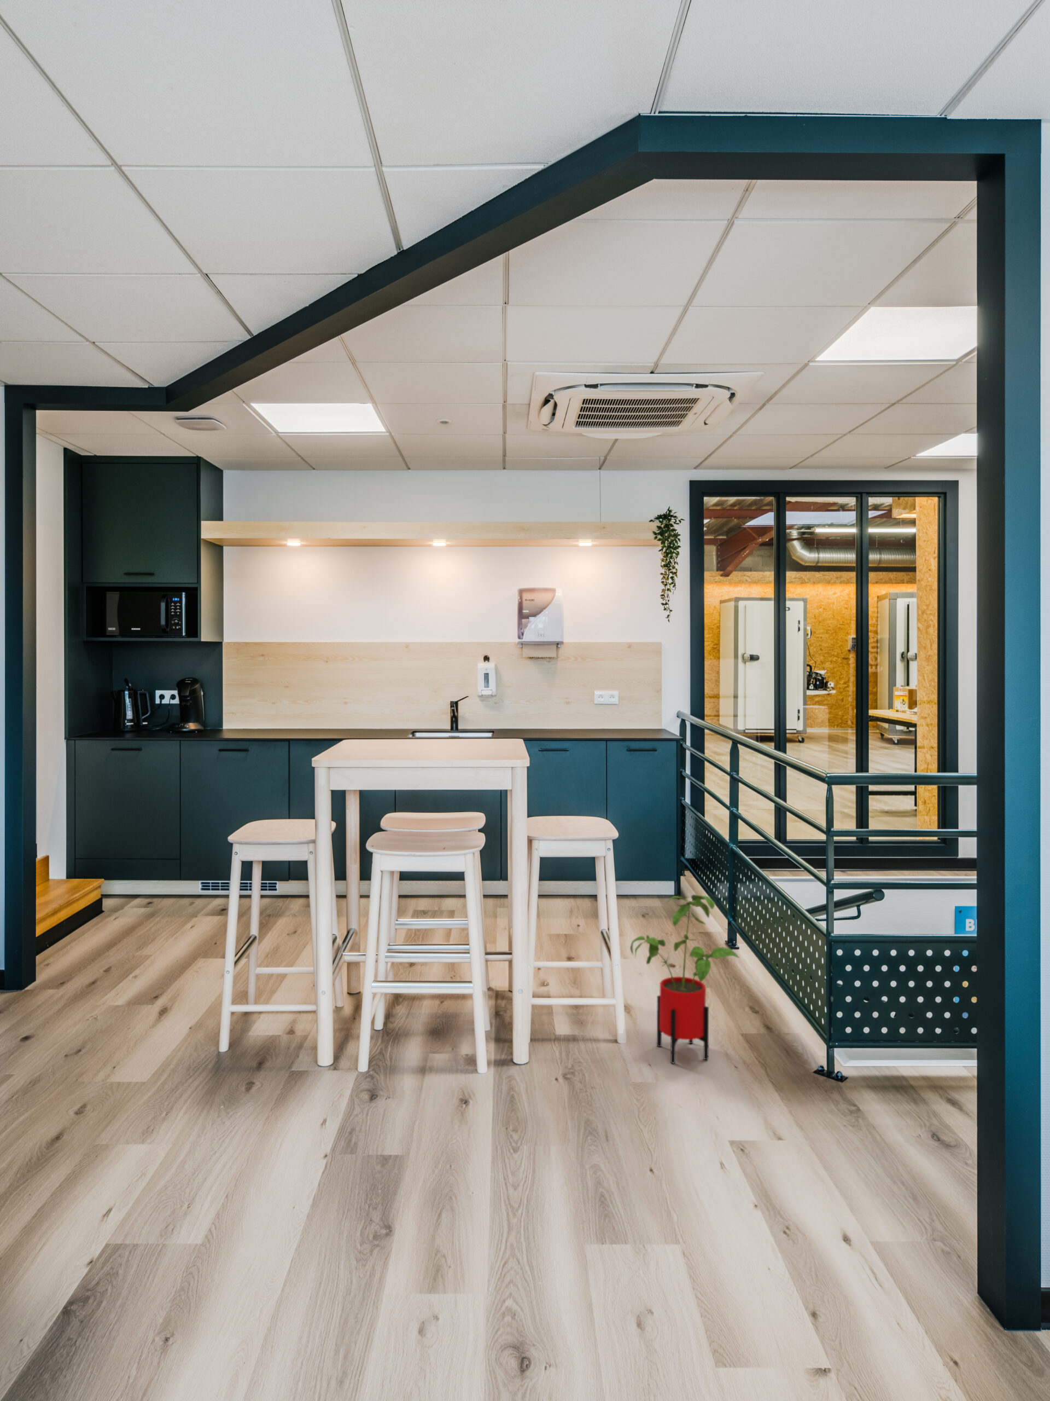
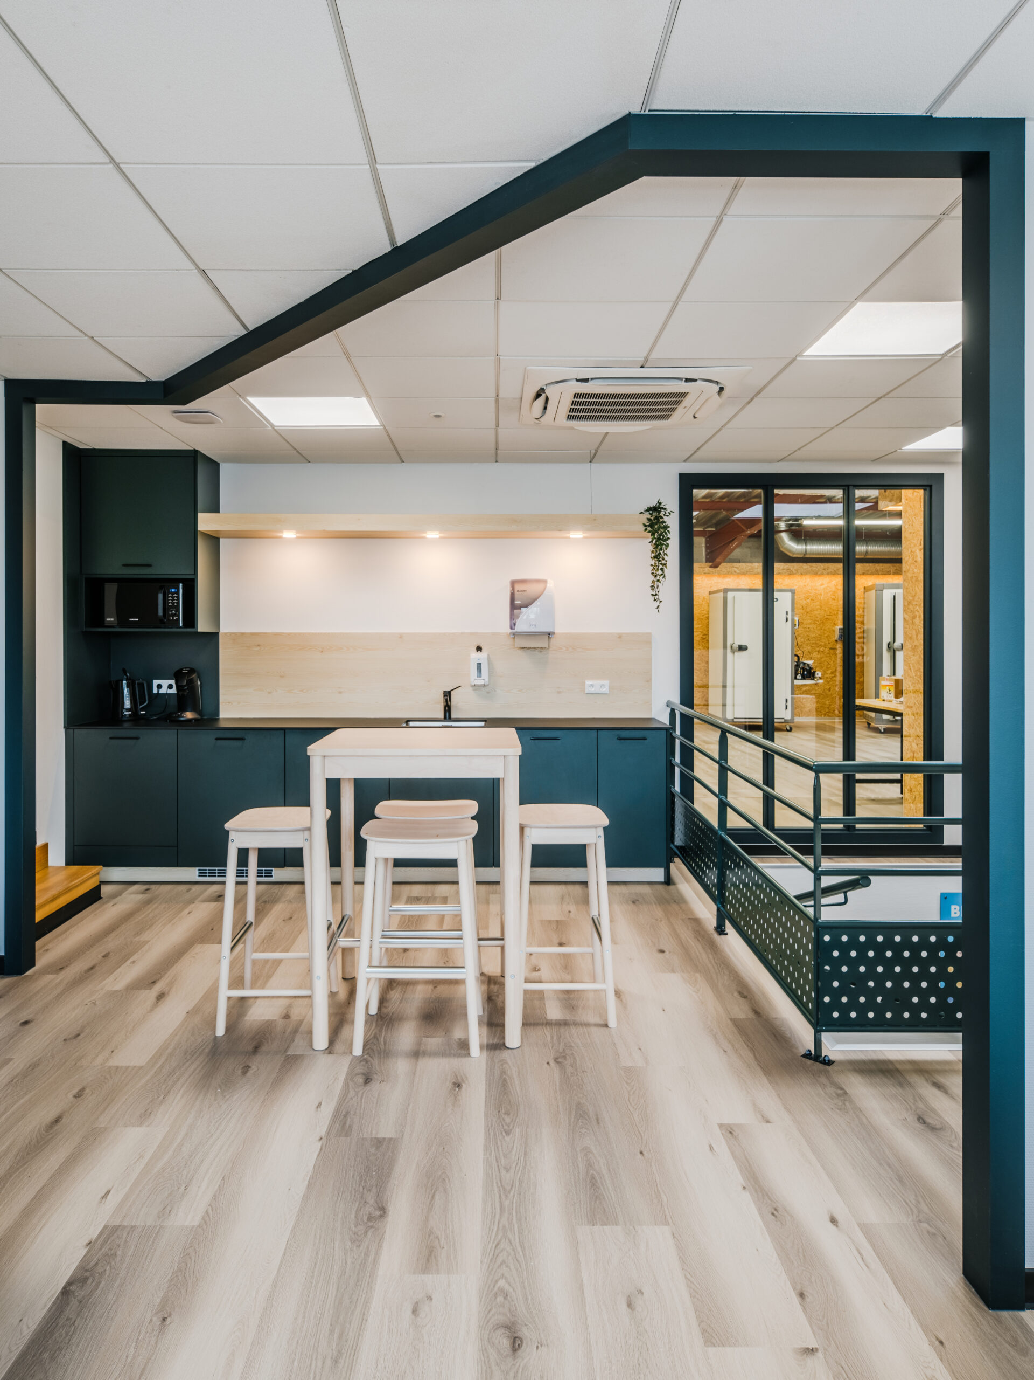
- house plant (687, 977)
